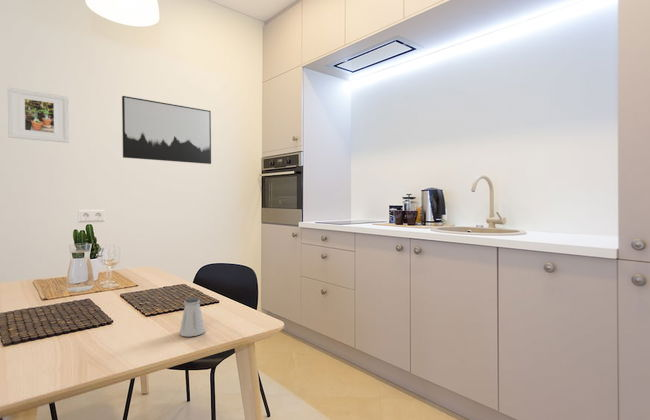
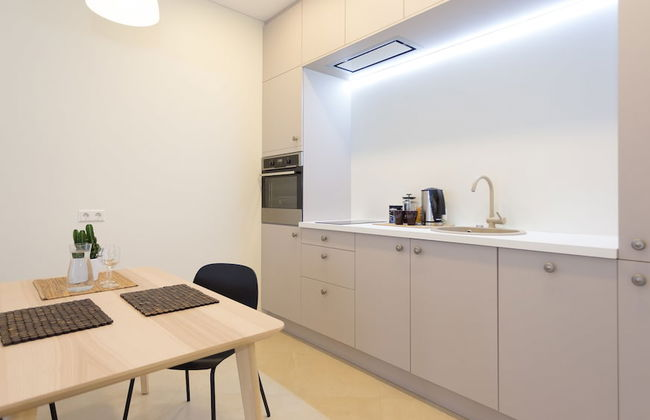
- wall art (169, 132)
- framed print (39, 116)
- saltshaker (192, 315)
